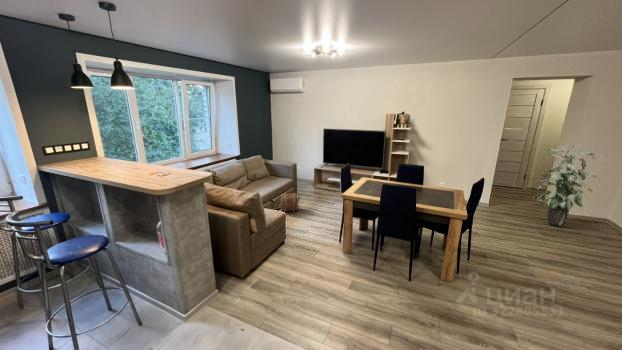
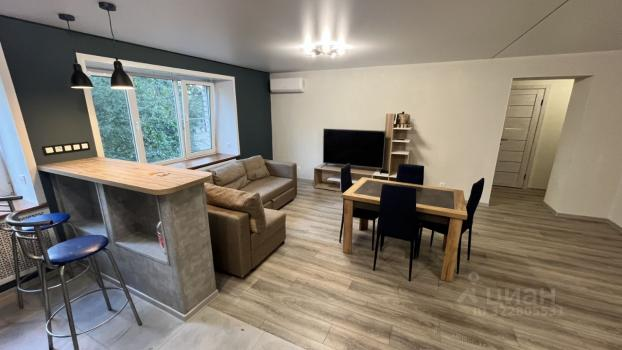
- pouch (289, 202)
- indoor plant (561, 185)
